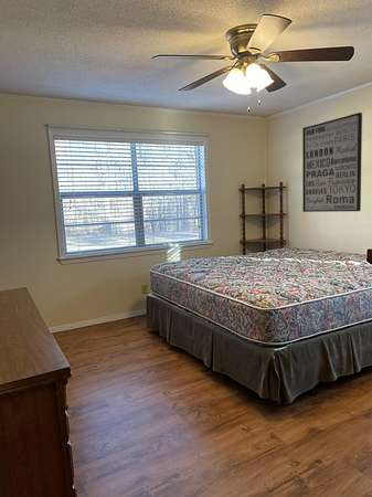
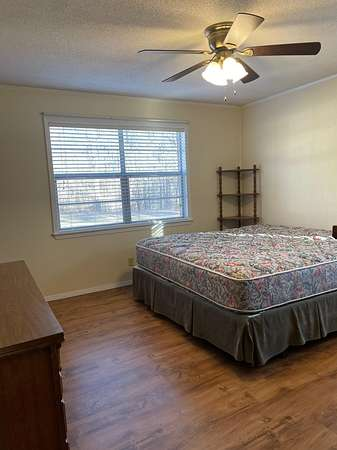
- wall art (329, 167)
